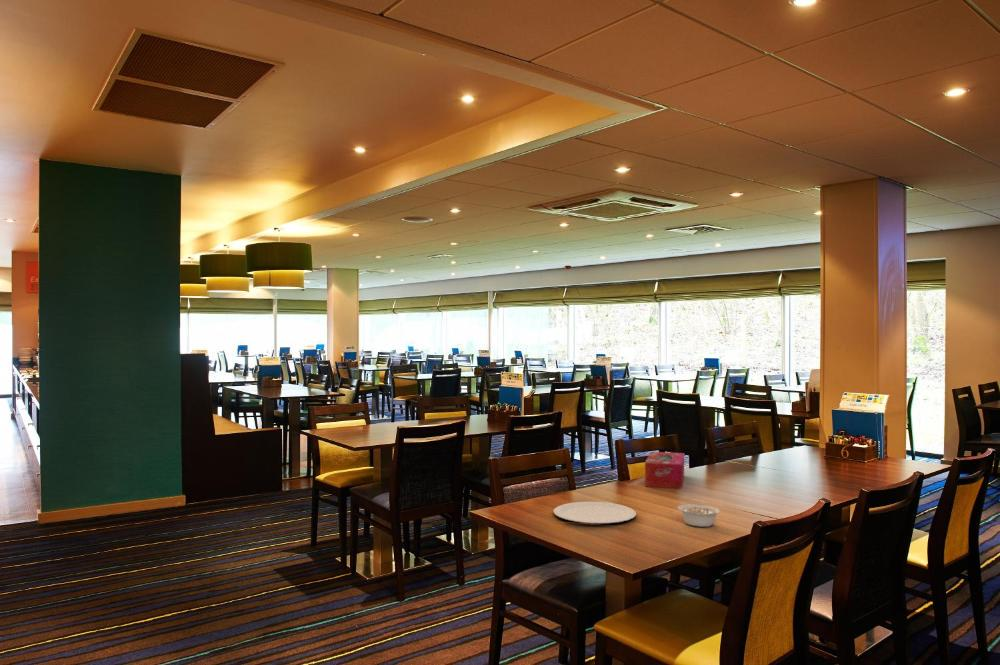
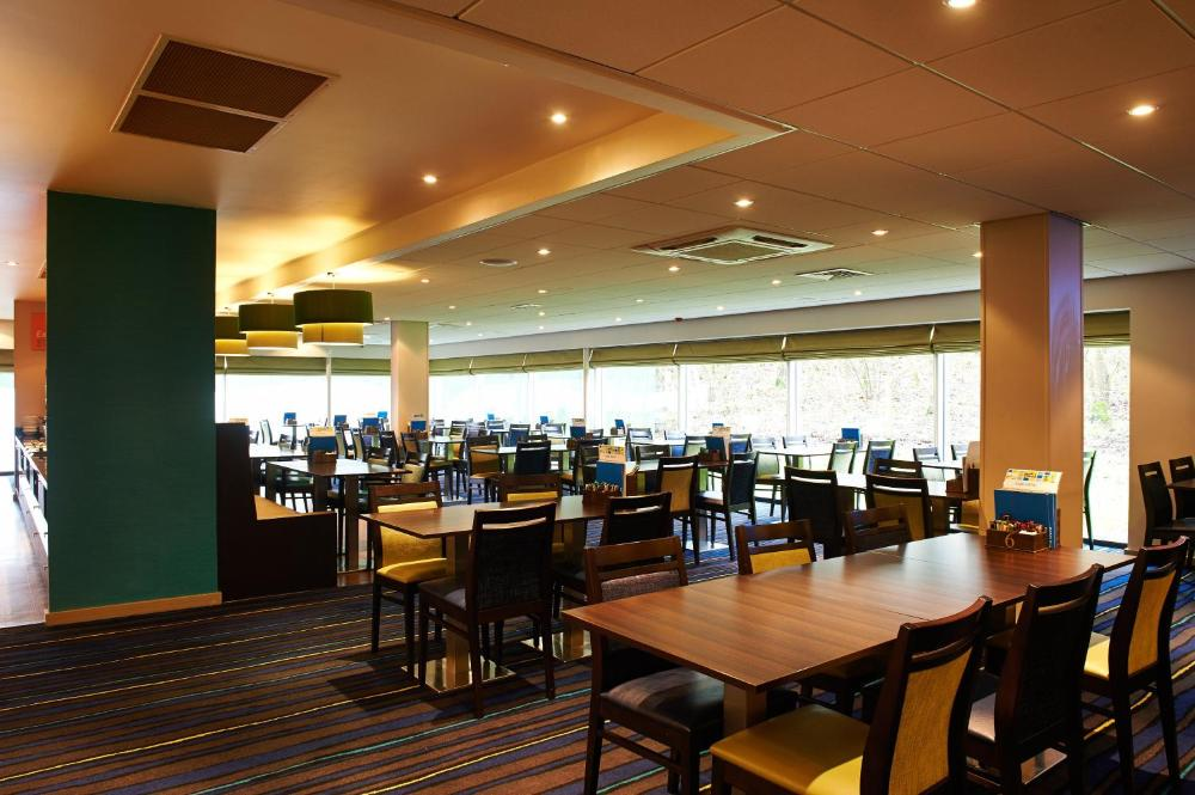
- plate (594, 513)
- legume (700, 515)
- tissue box (665, 469)
